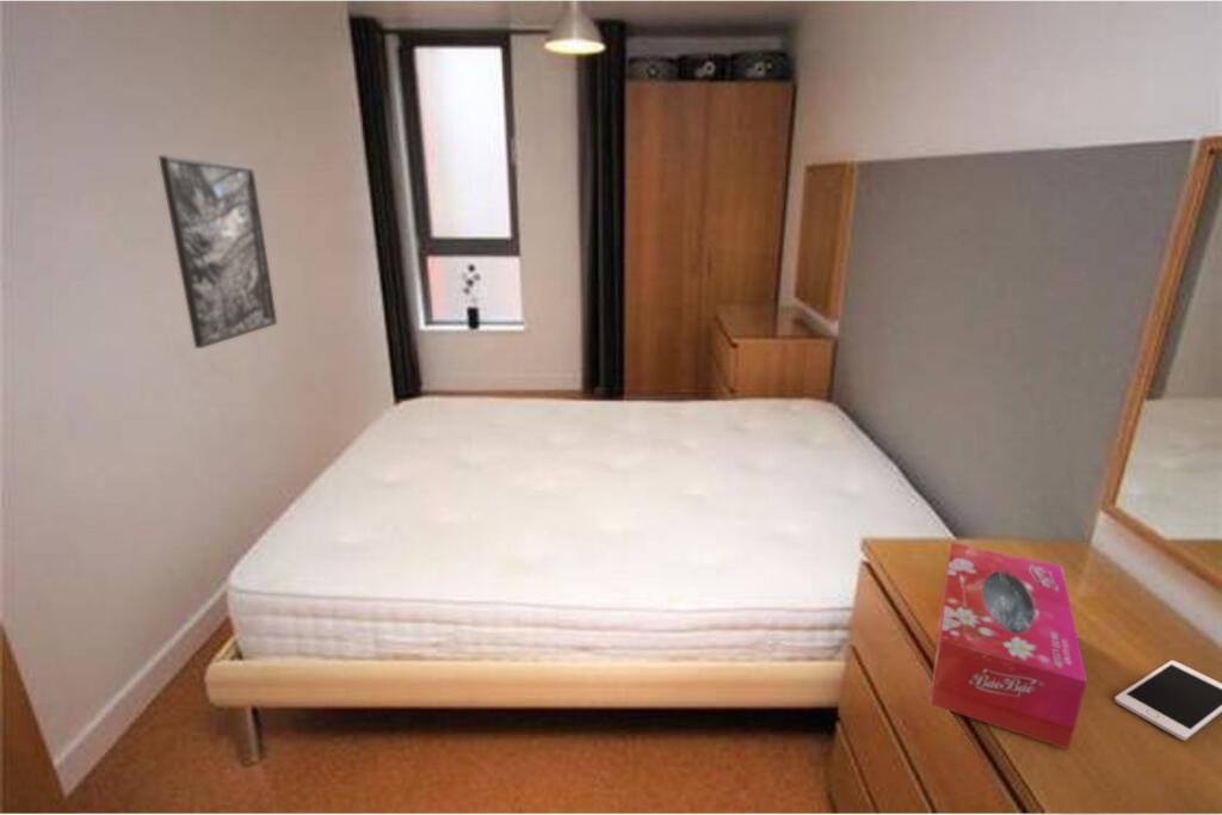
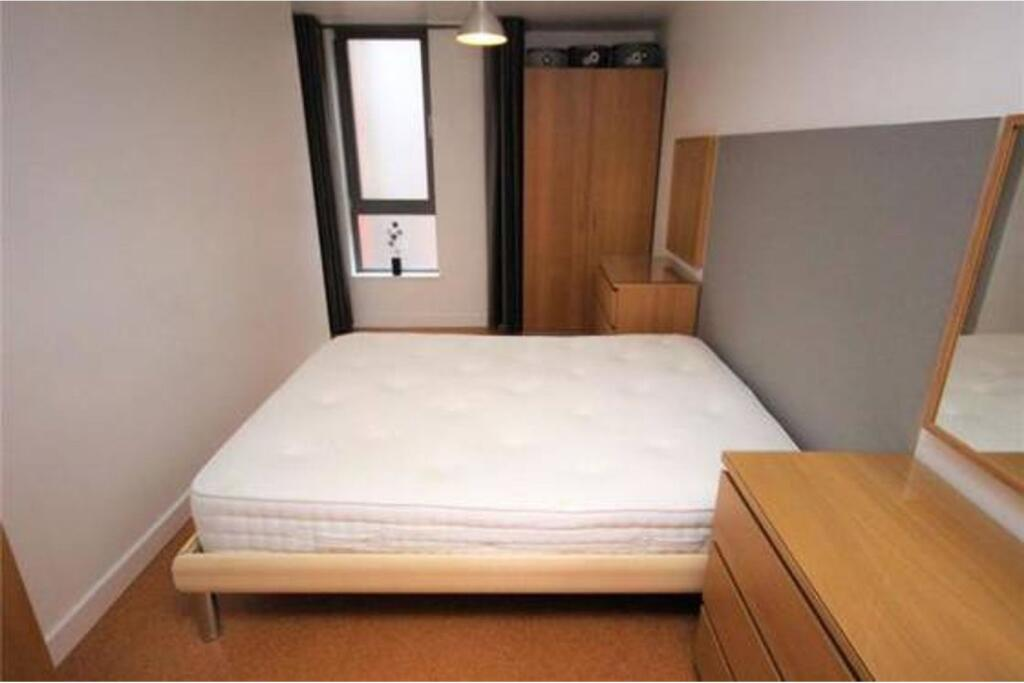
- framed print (226, 252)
- tissue box (1000, 629)
- cell phone (1178, 697)
